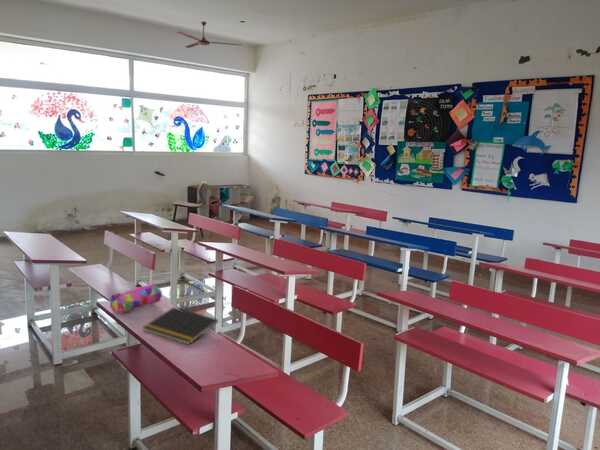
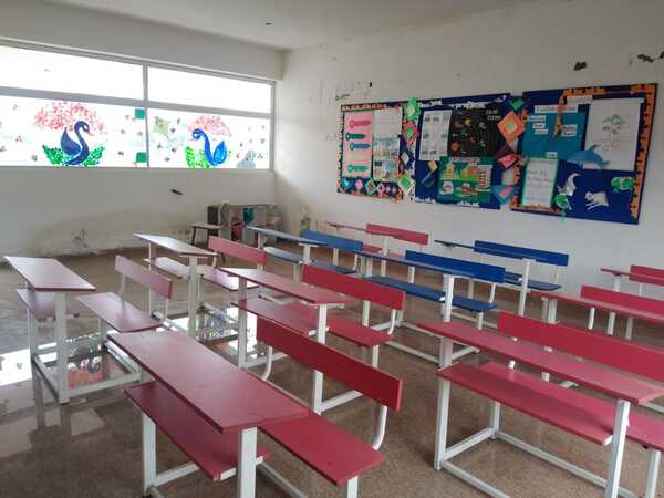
- notepad (180, 324)
- pencil case (136, 298)
- ceiling fan (204, 37)
